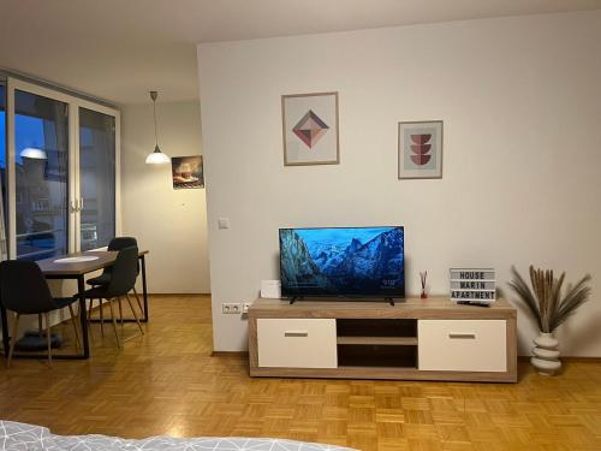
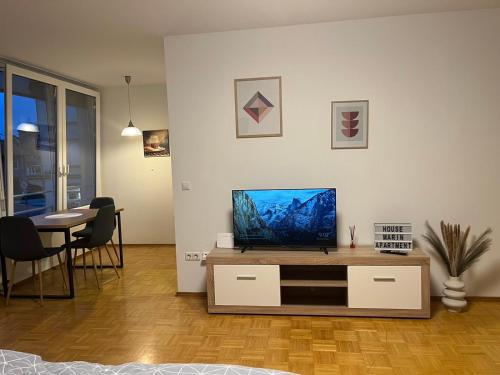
- backpack (42, 339)
